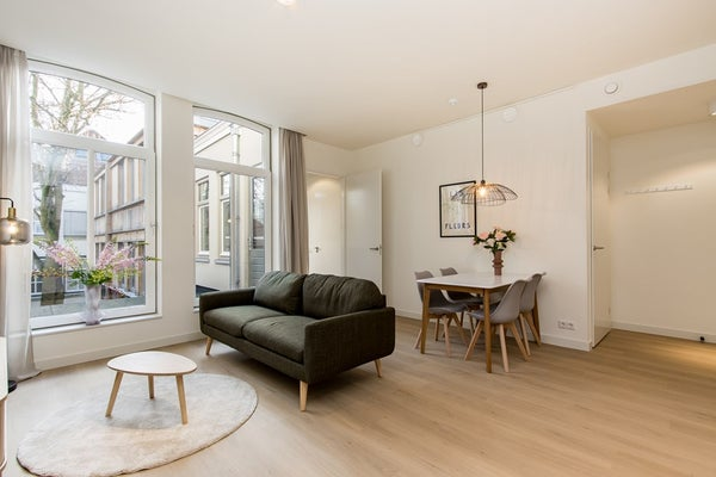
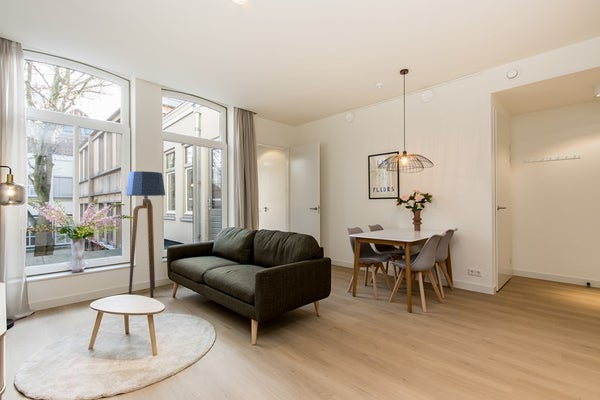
+ floor lamp (148, 233)
